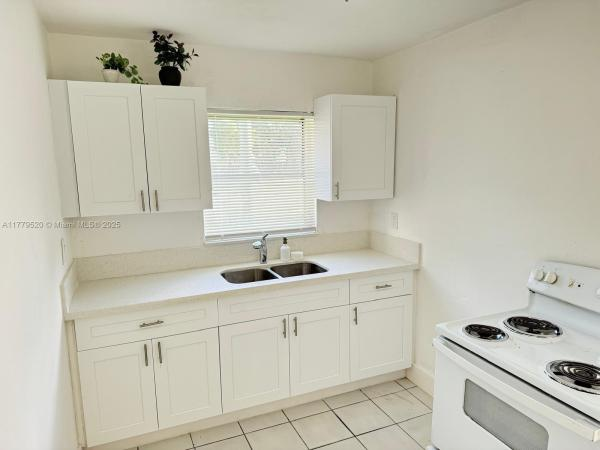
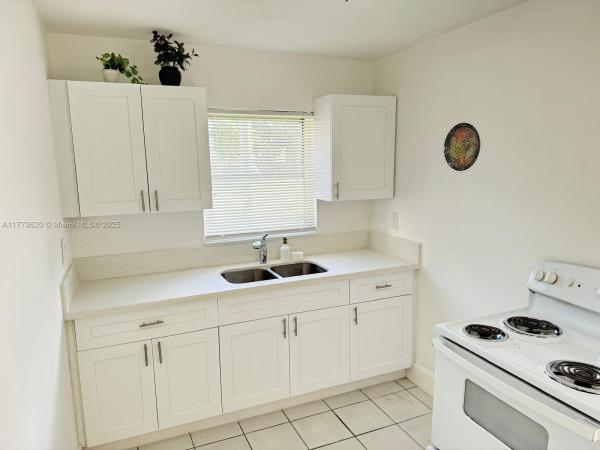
+ decorative plate (462, 147)
